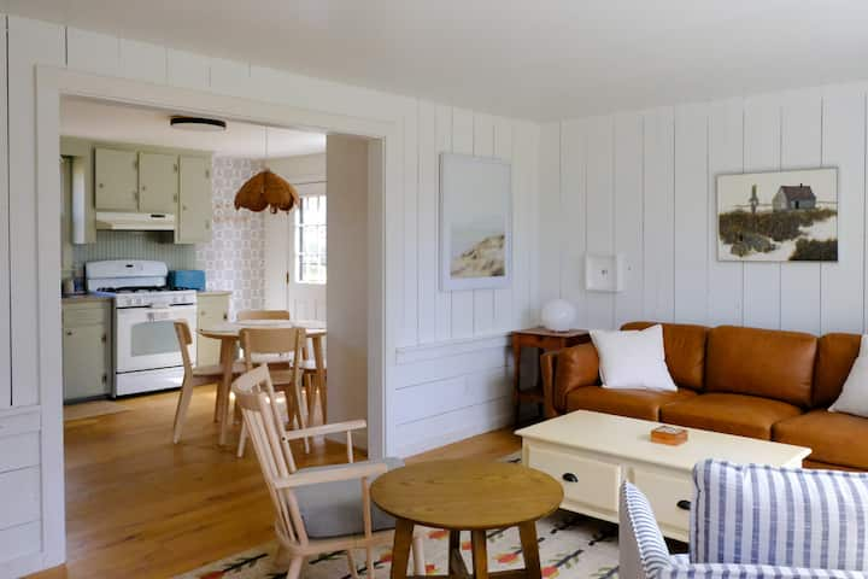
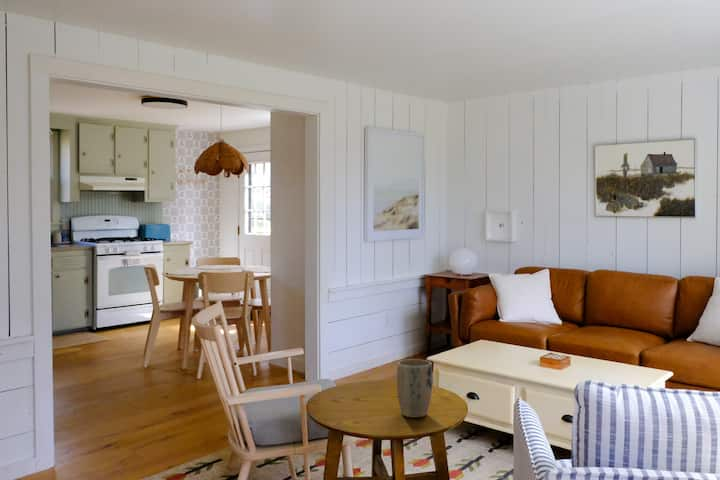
+ plant pot (414, 388)
